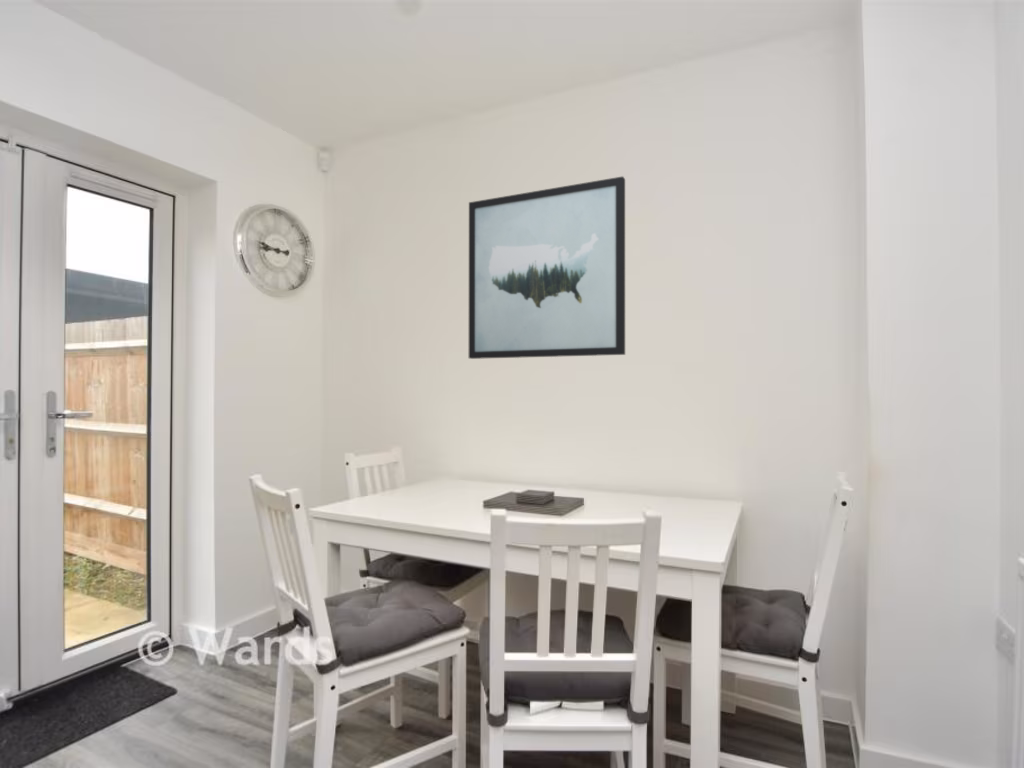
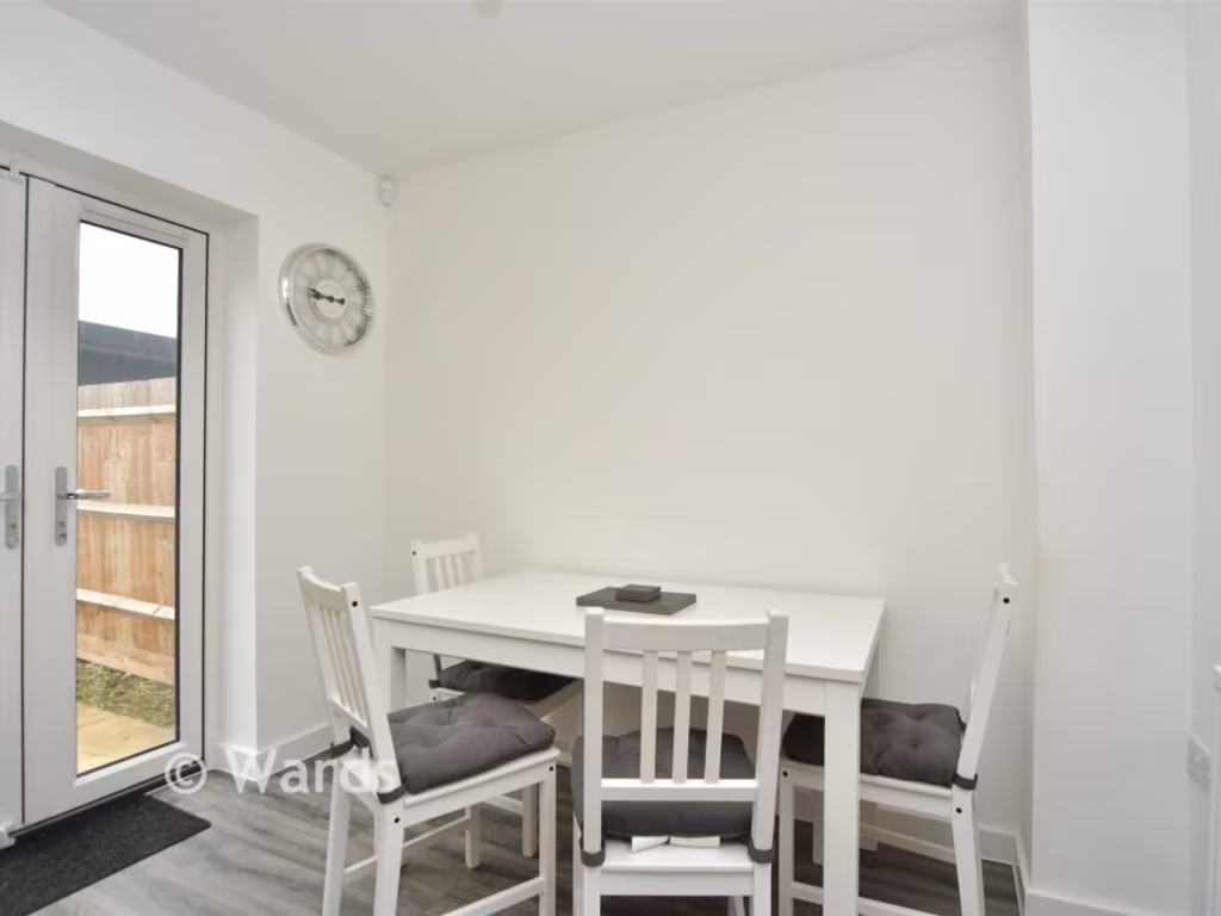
- wall art (542, 274)
